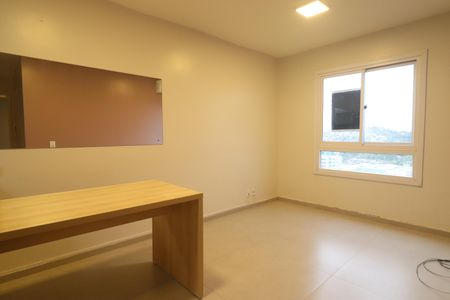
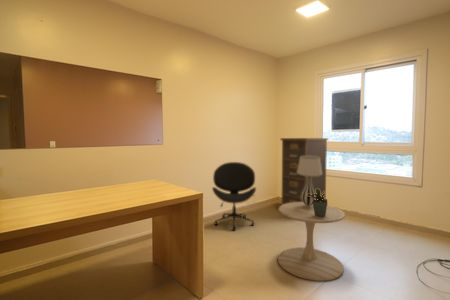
+ potted plant (317, 200)
+ table lamp (308, 181)
+ office chair (234, 194)
+ filing cabinet (304, 175)
+ side table (309, 236)
